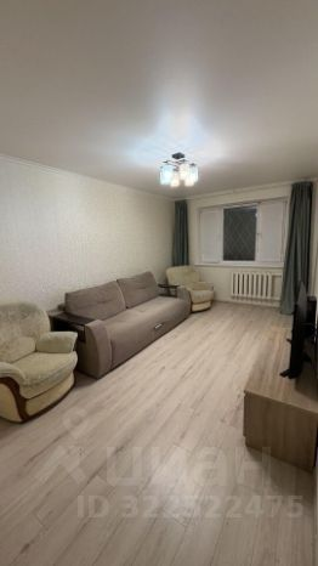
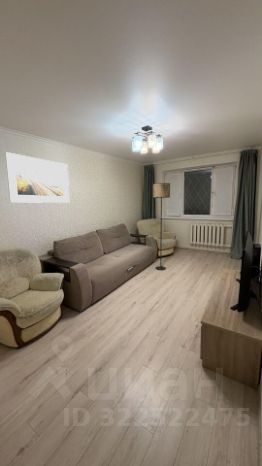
+ floor lamp (161, 227)
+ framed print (42, 181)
